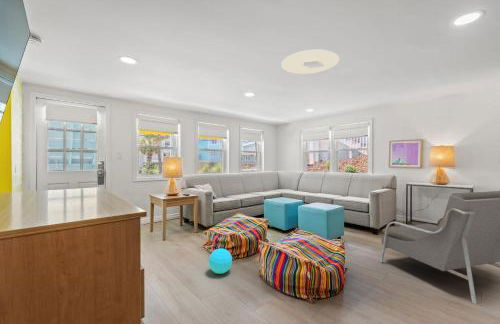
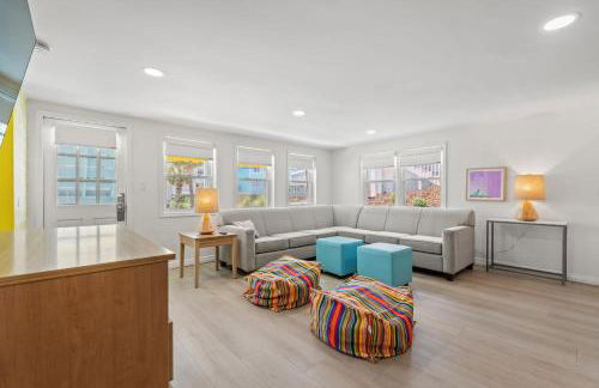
- ball (220, 260)
- armchair (443, 231)
- ceiling light (309, 60)
